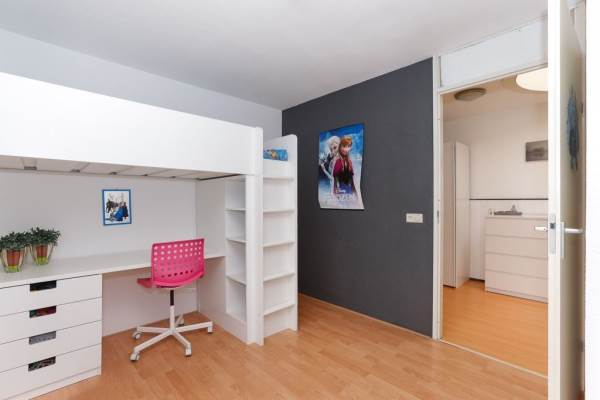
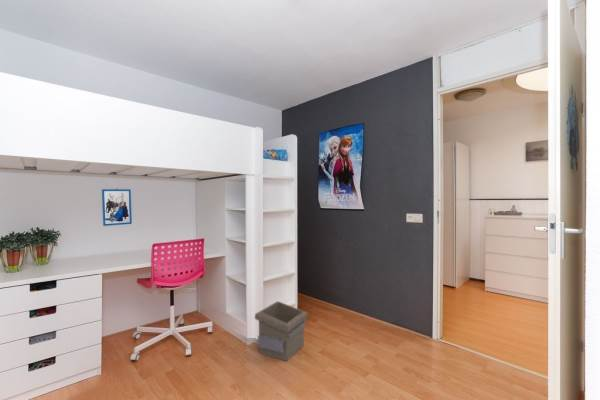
+ storage basket (282, 329)
